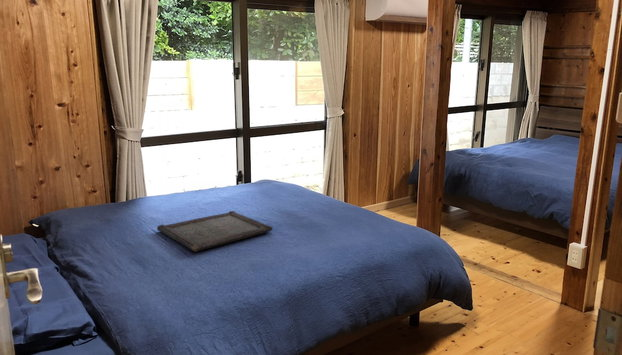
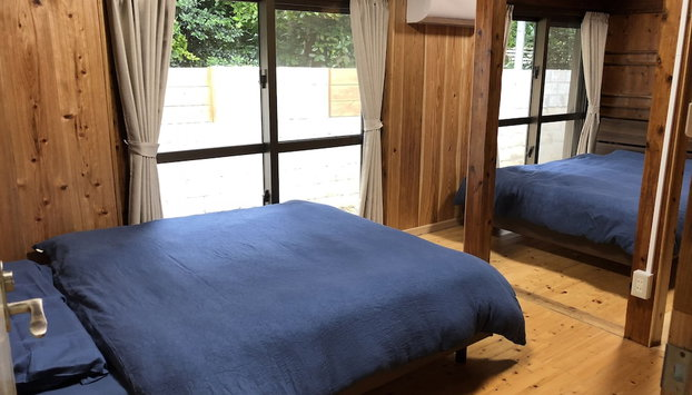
- serving tray (215, 228)
